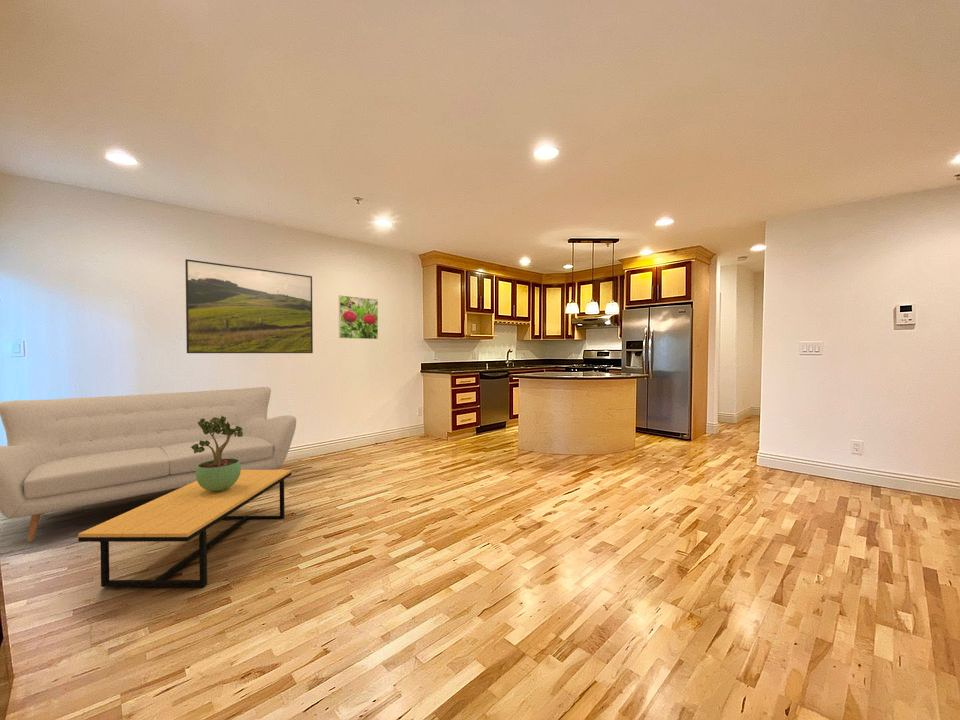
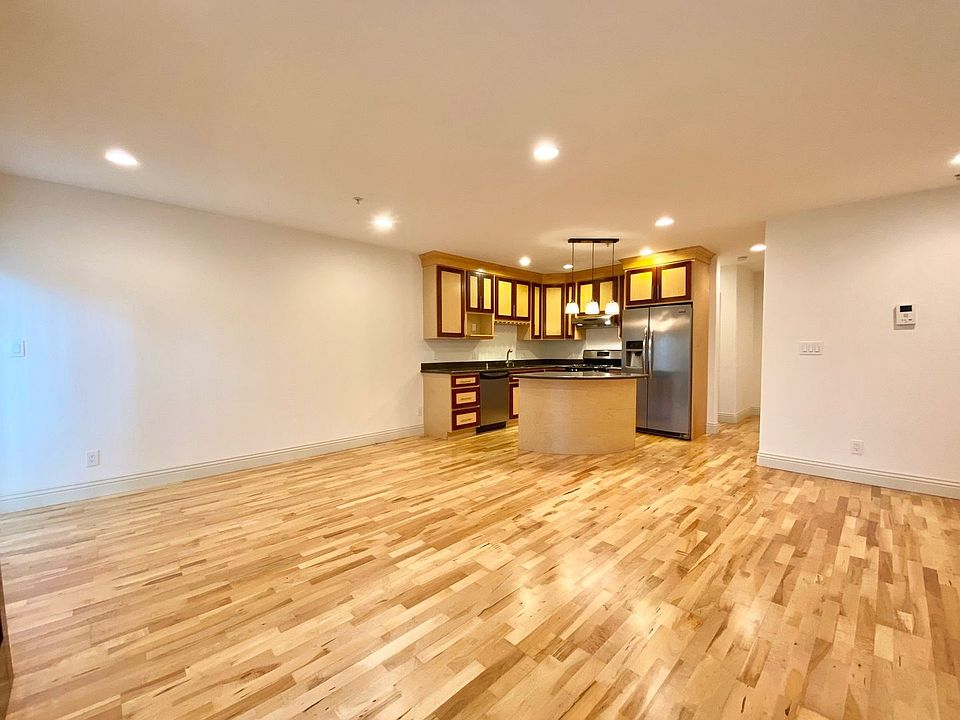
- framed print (359, 318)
- potted plant (220, 452)
- coffee table (208, 520)
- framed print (255, 311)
- sofa (162, 446)
